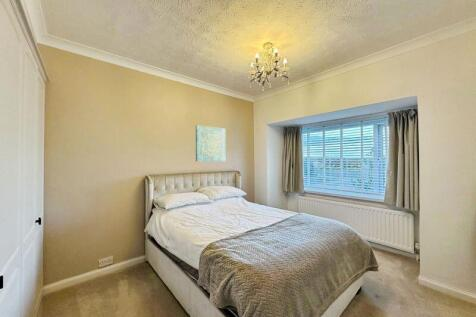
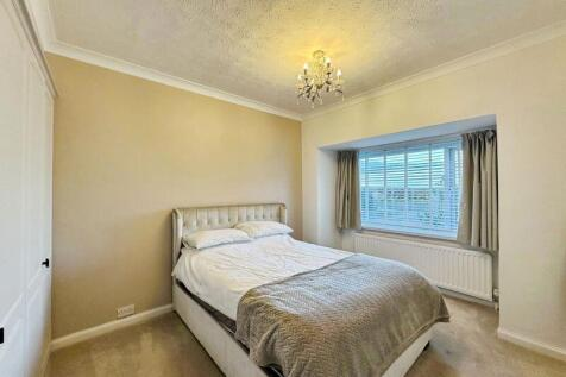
- wall art (211, 144)
